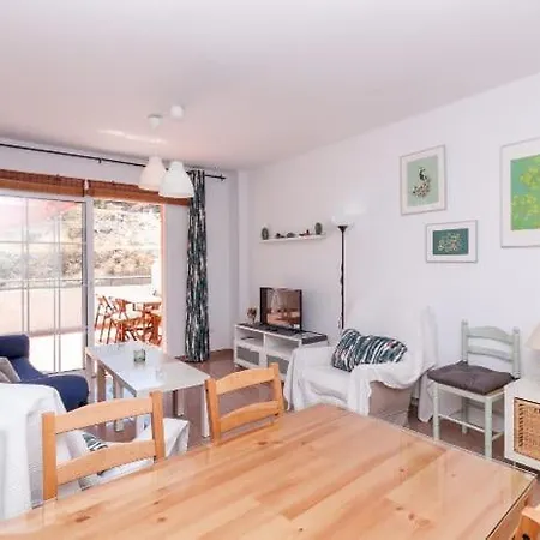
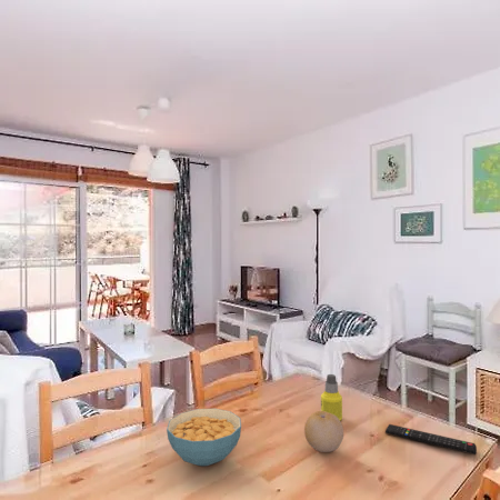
+ cereal bowl (204, 441)
+ bottle (331, 396)
+ remote control (429, 439)
+ fruit (323, 431)
